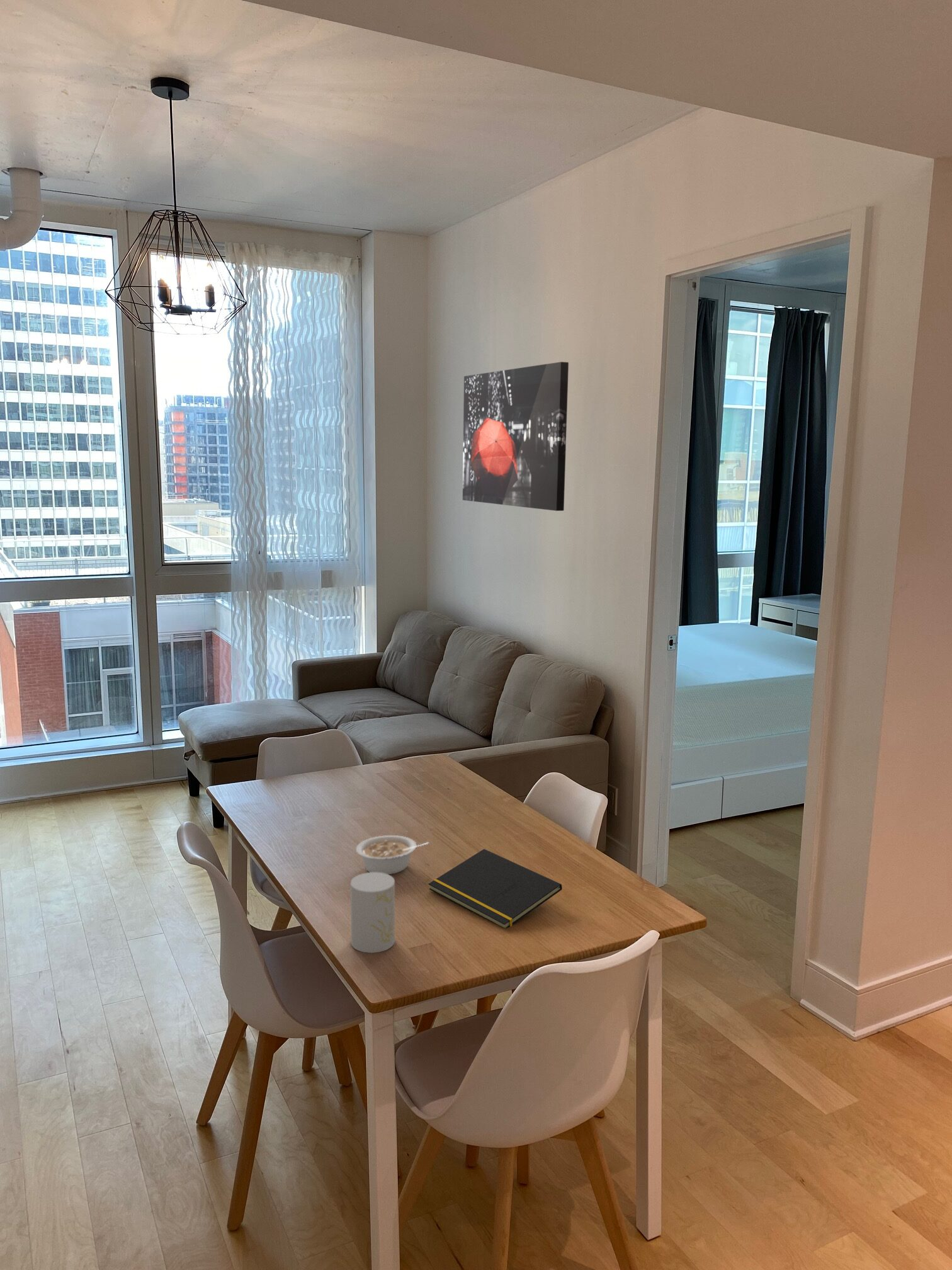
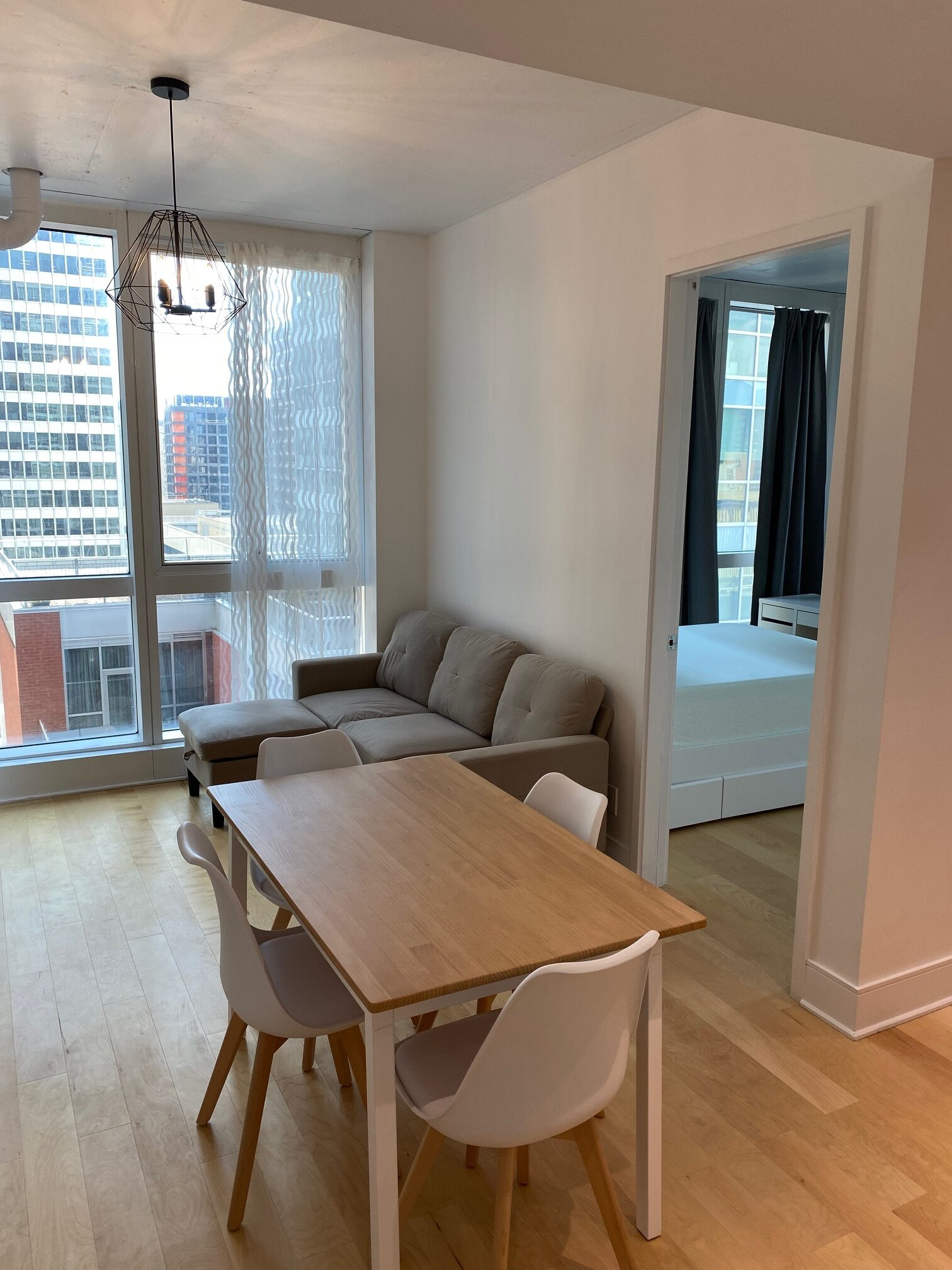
- legume (388, 854)
- notepad (494, 886)
- wall art (510, 438)
- cup (373, 912)
